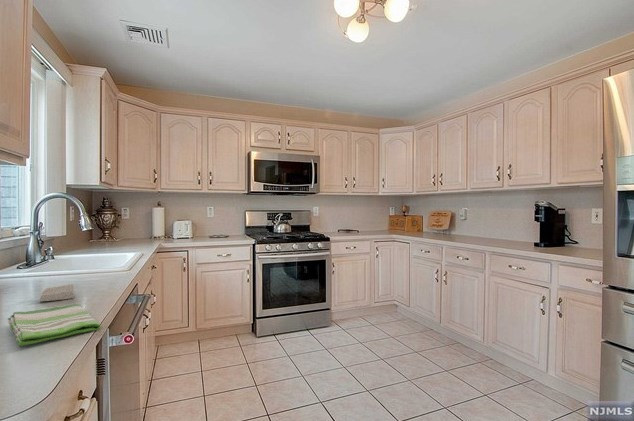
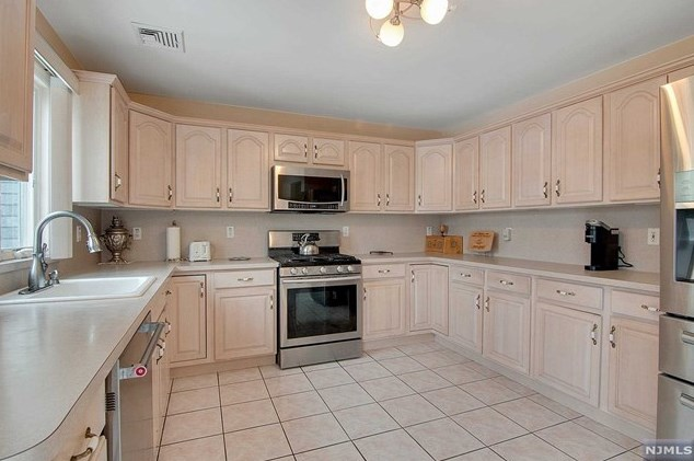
- soap bar (57, 292)
- dish towel (54, 320)
